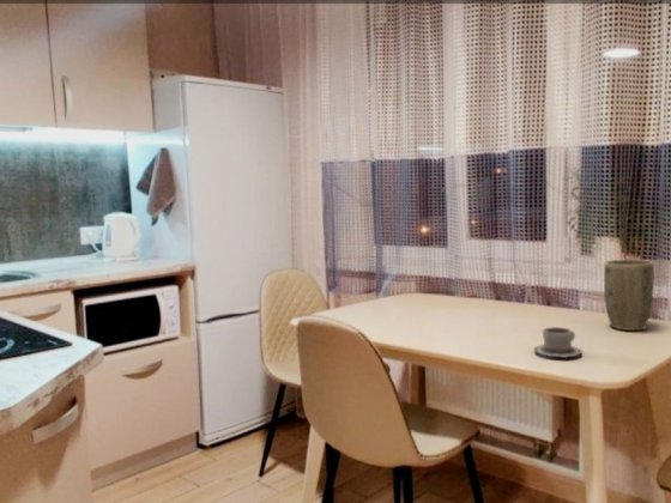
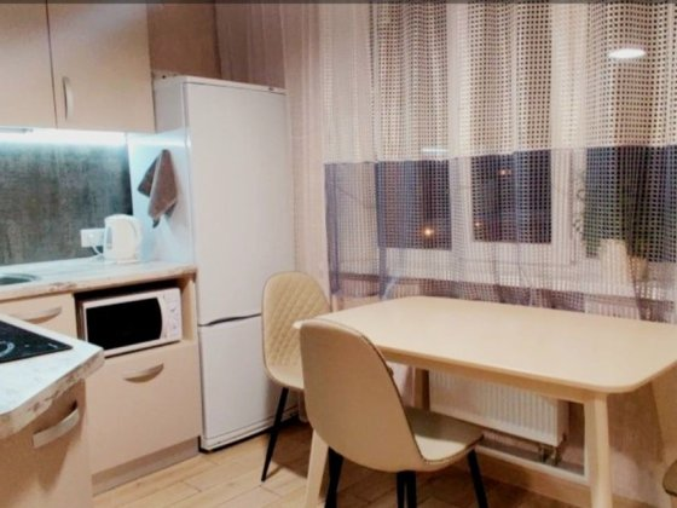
- plant pot (628, 295)
- cup (557, 341)
